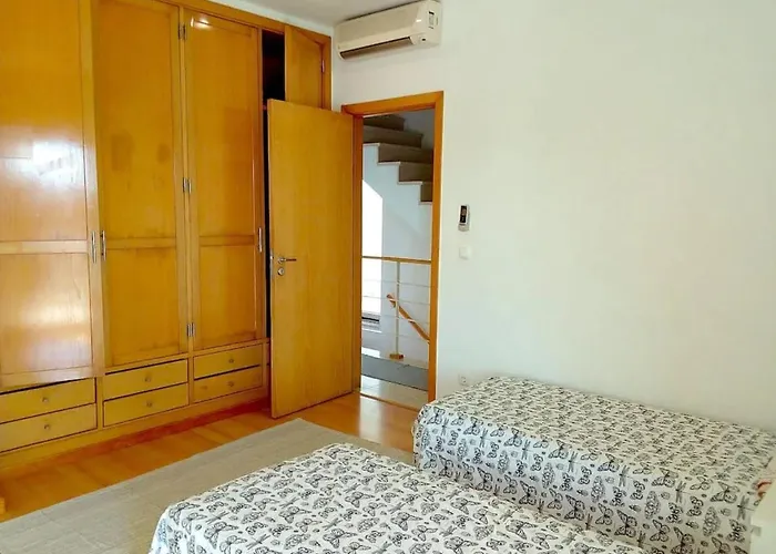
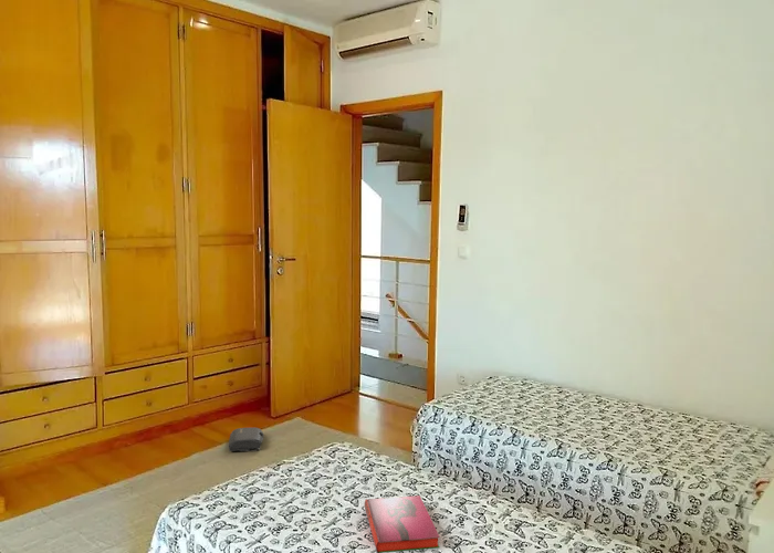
+ hardback book (399, 522)
+ bag (245, 438)
